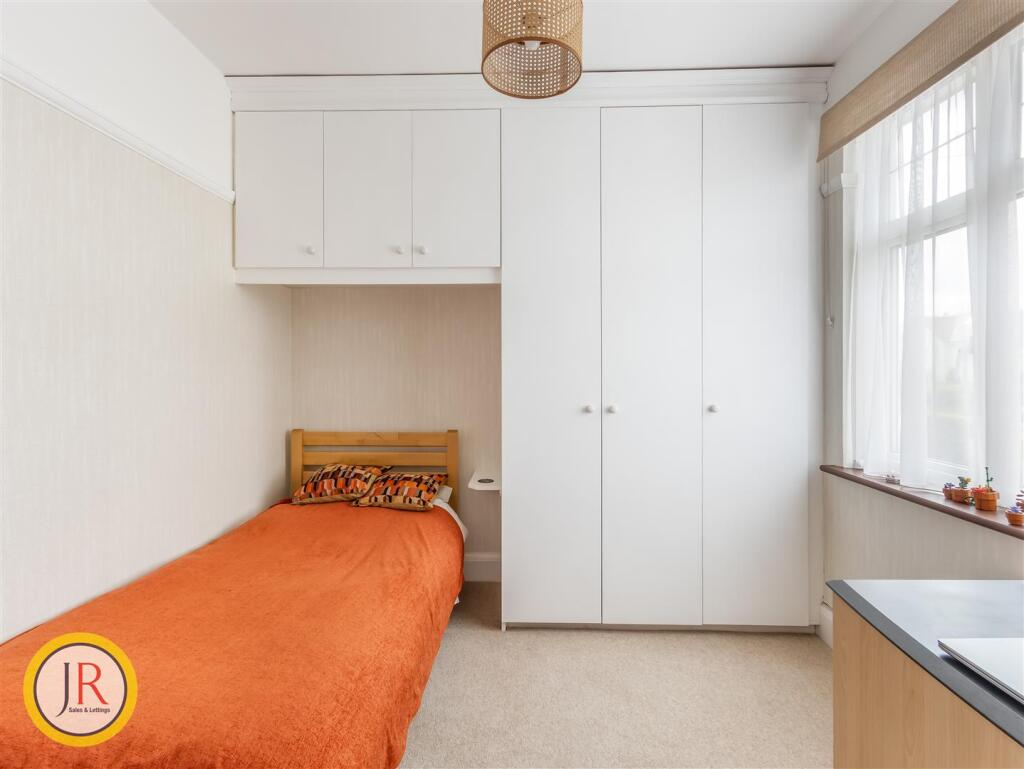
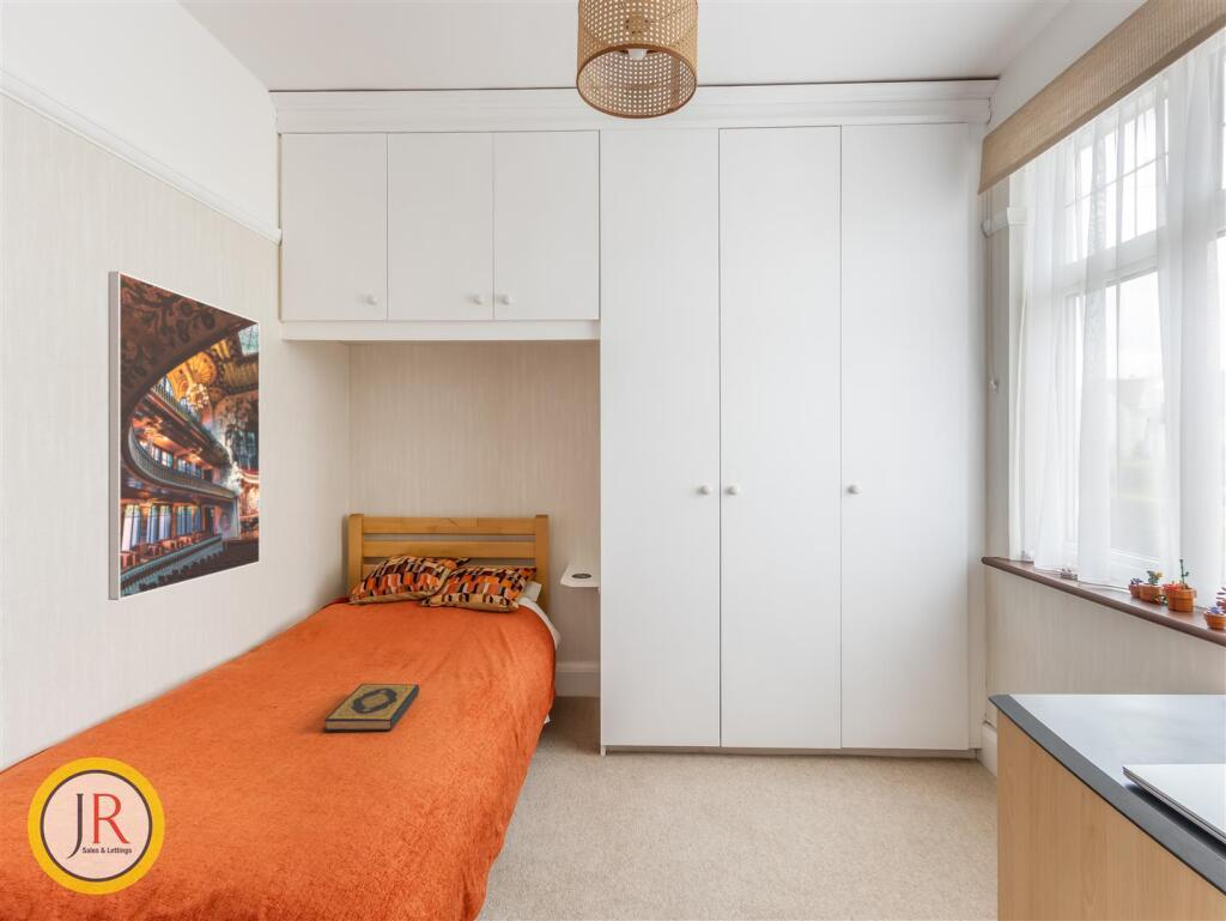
+ hardback book (375, 705)
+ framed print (195, 438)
